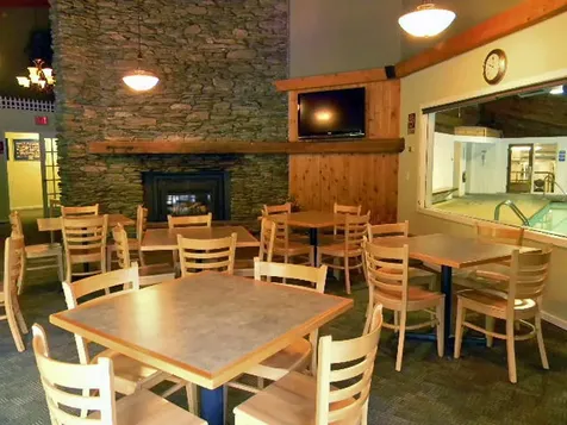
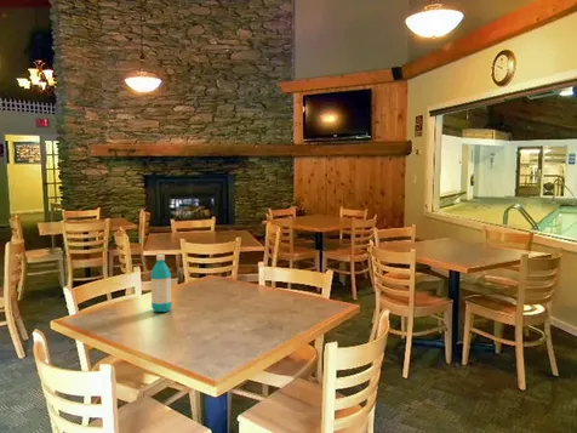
+ water bottle (160, 283)
